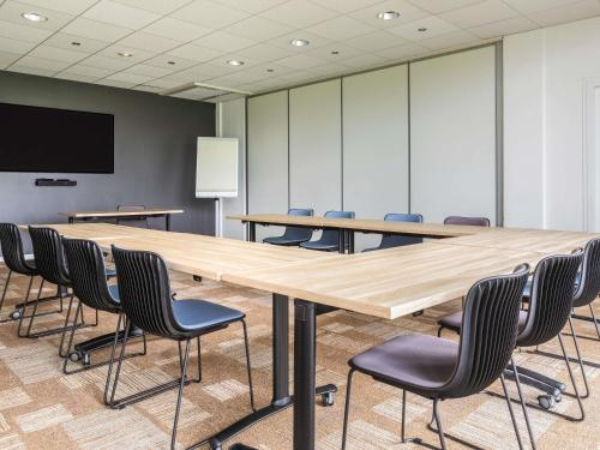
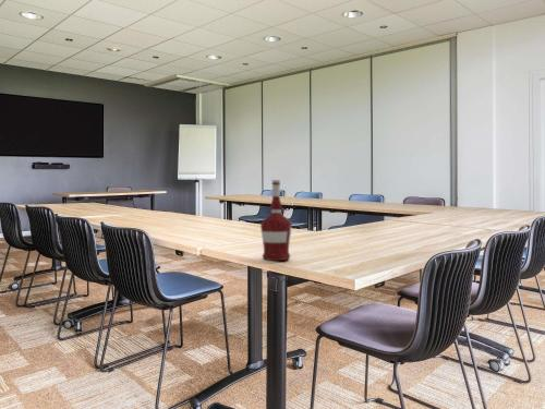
+ alcohol (276, 219)
